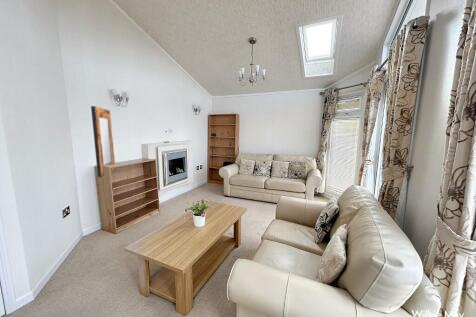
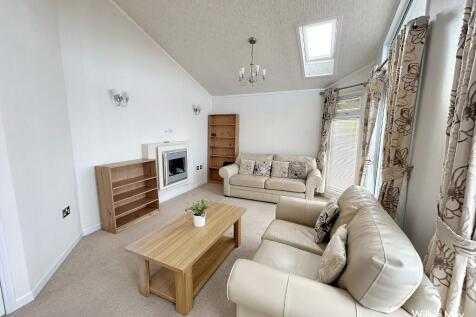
- home mirror (104, 141)
